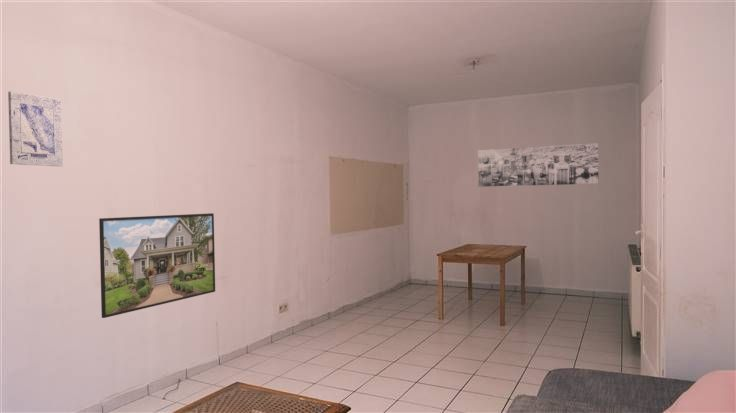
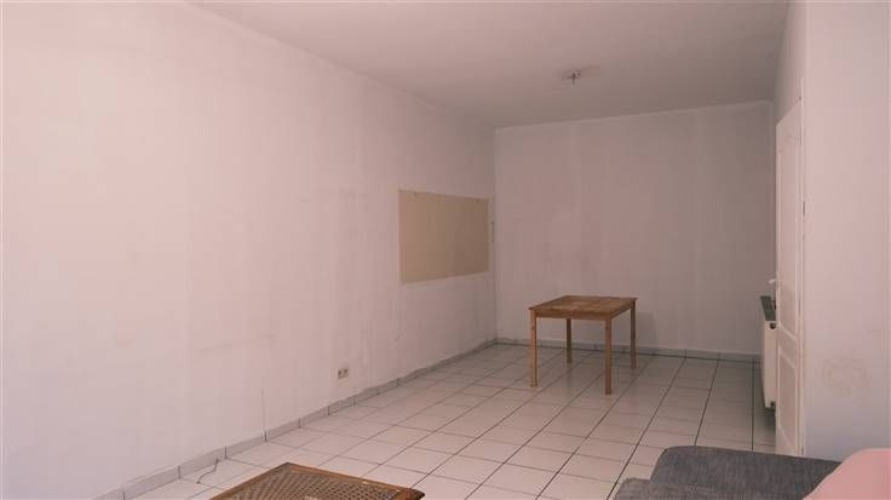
- wall art (36, 130)
- wall art (535, 166)
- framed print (164, 259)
